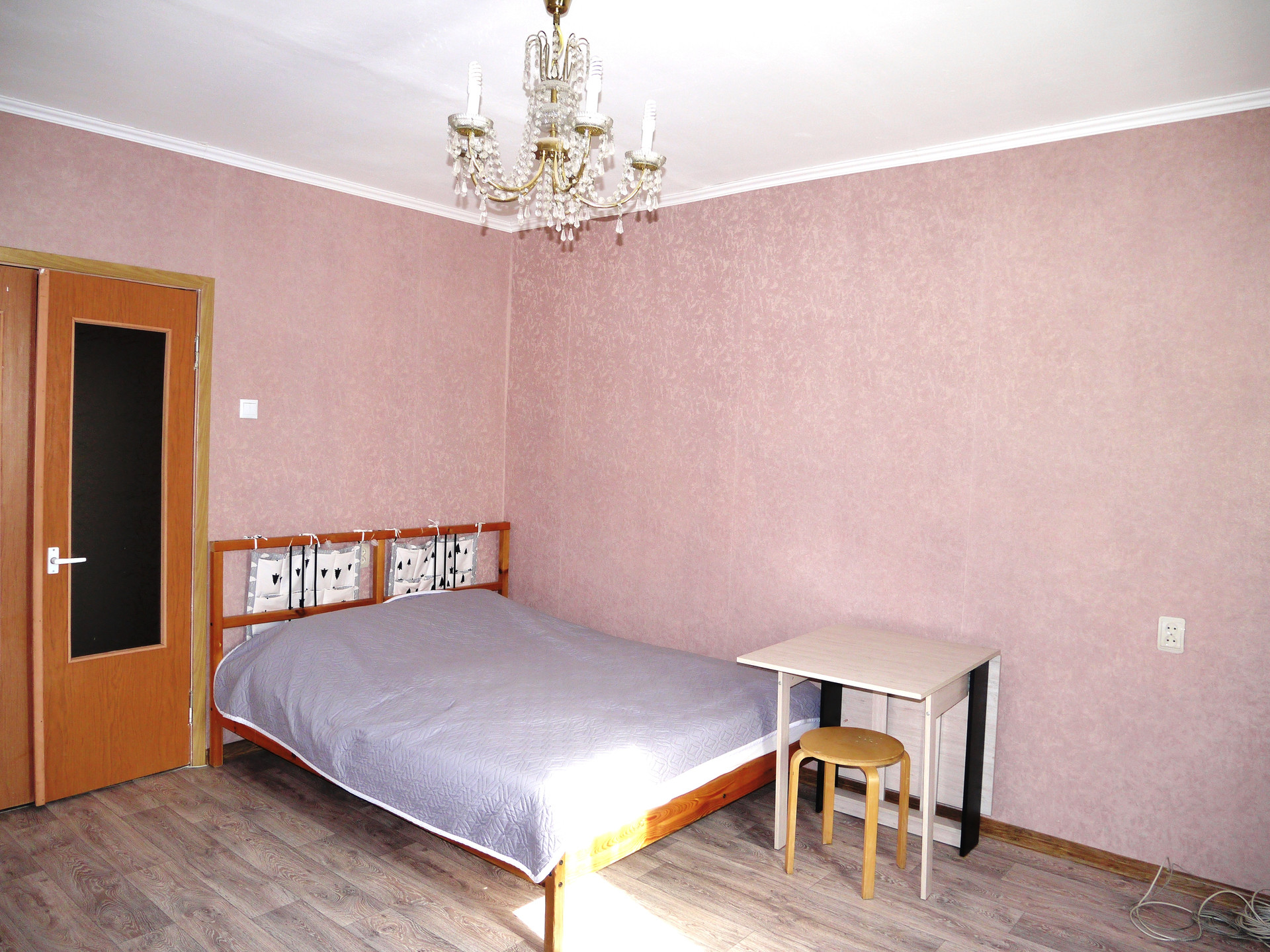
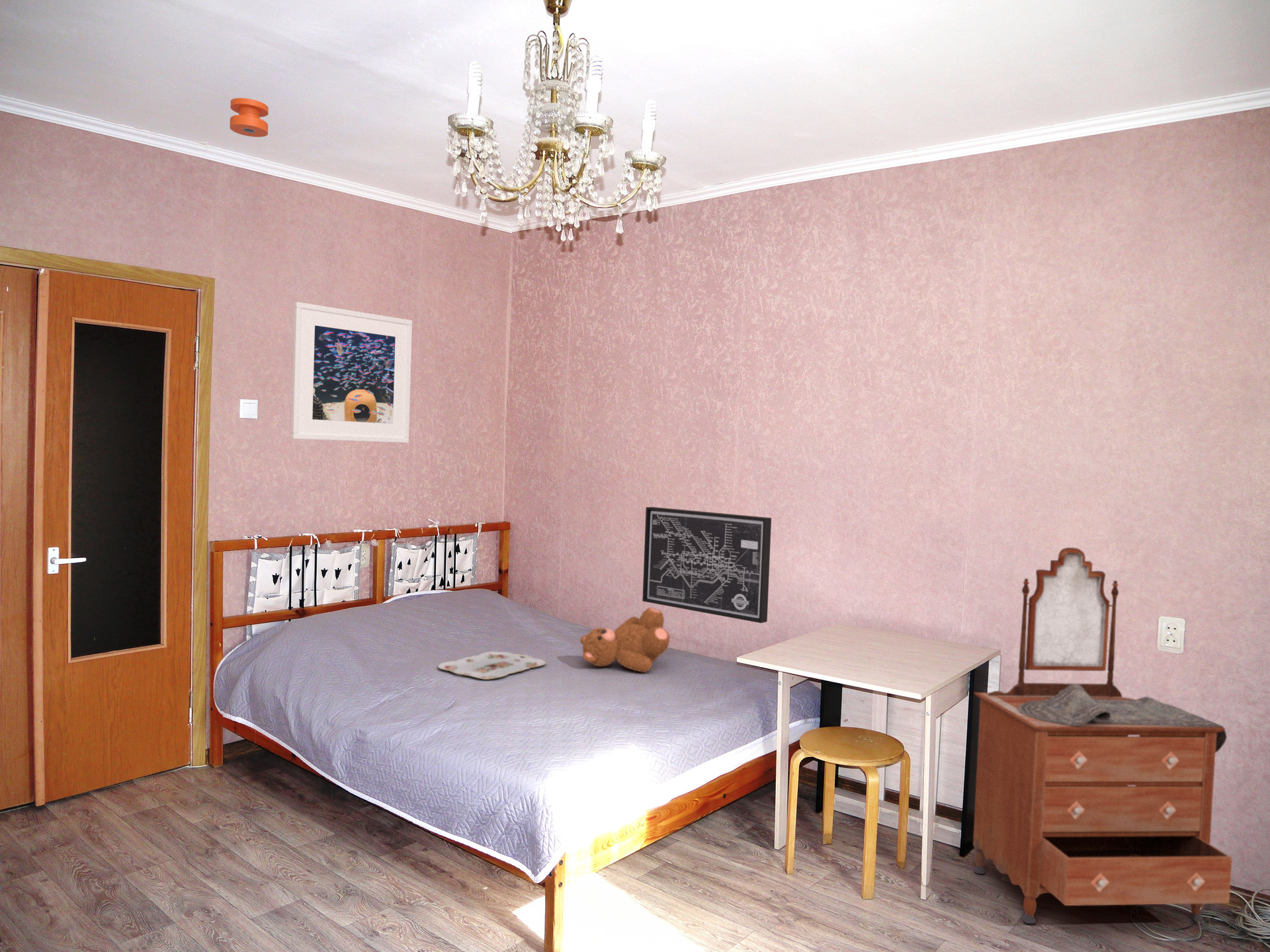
+ serving tray (493, 665)
+ teddy bear (624, 637)
+ dresser (1097, 727)
+ wall art (703, 561)
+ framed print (355, 376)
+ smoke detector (249, 118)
